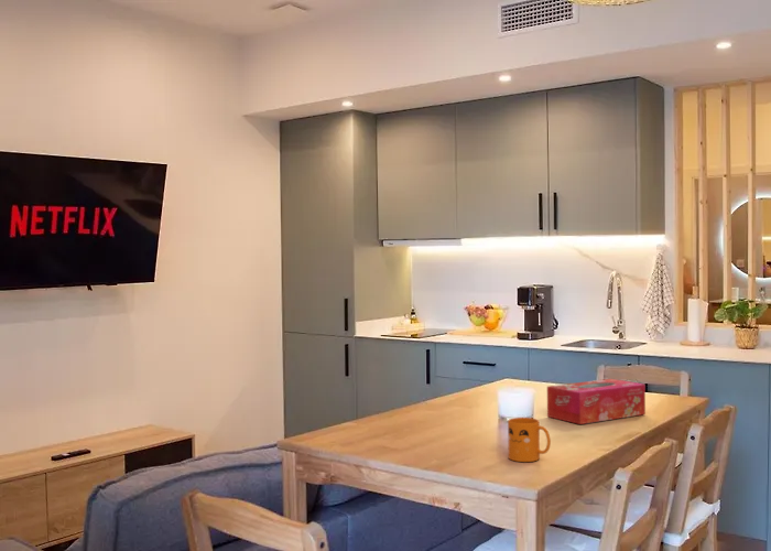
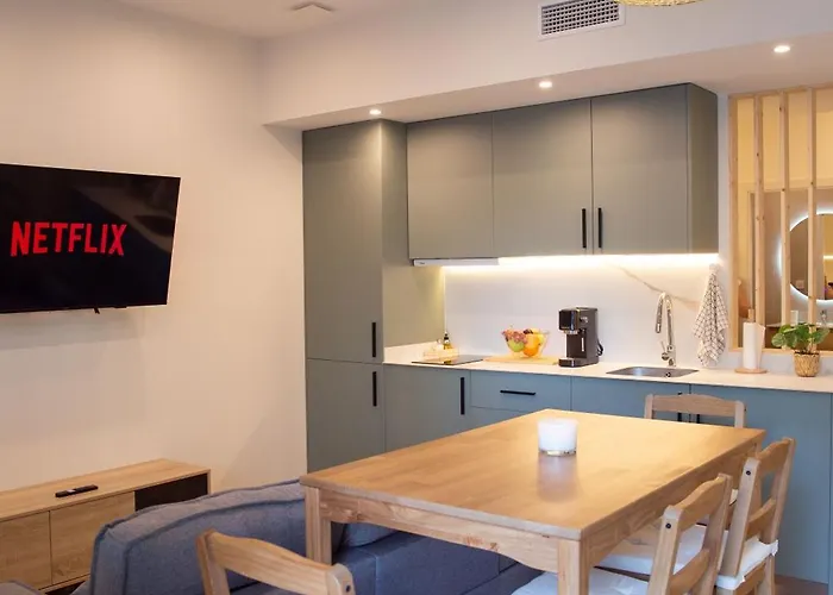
- tissue box (596, 400)
- mug (530, 440)
